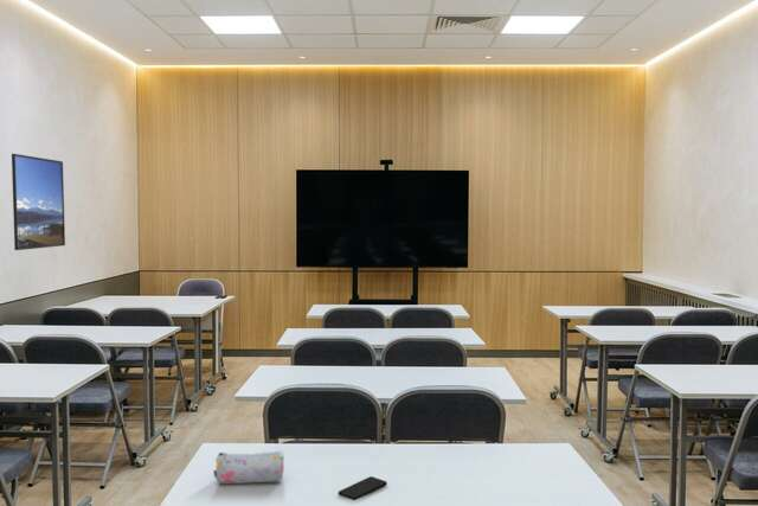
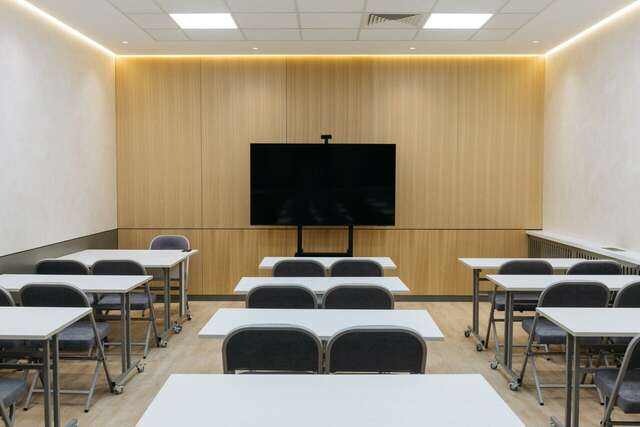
- smartphone (362, 487)
- pencil case (250, 466)
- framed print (40, 203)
